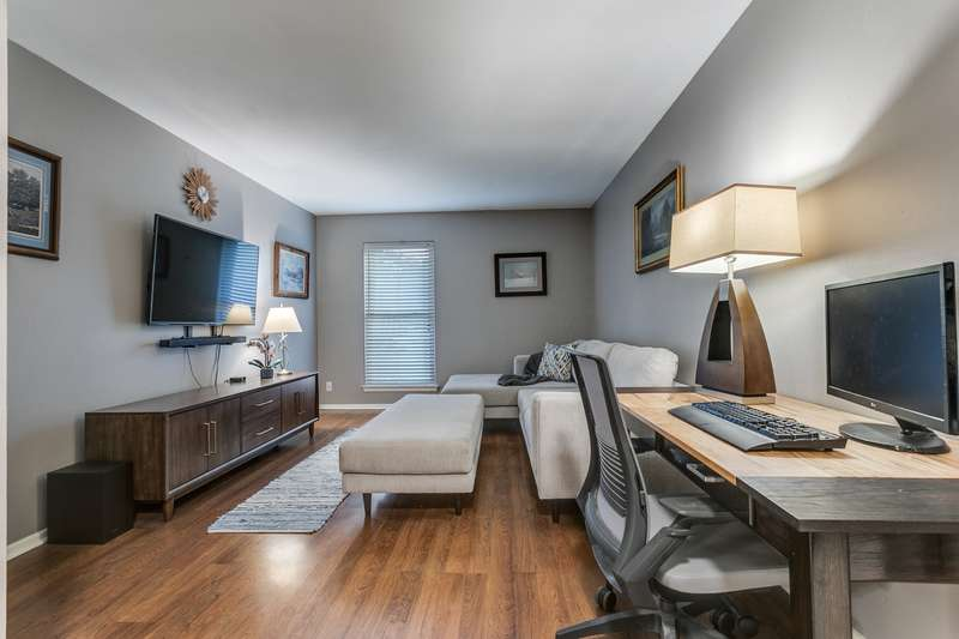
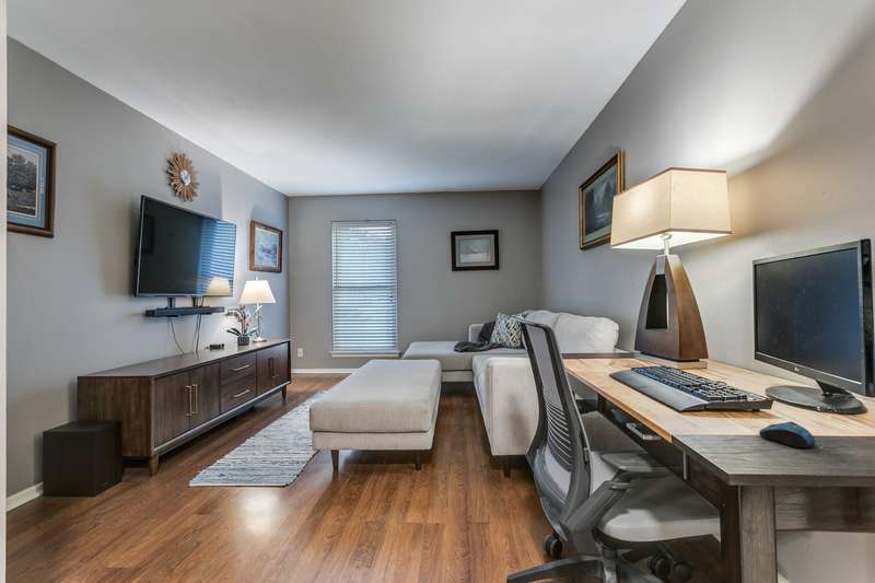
+ computer mouse (785, 430)
